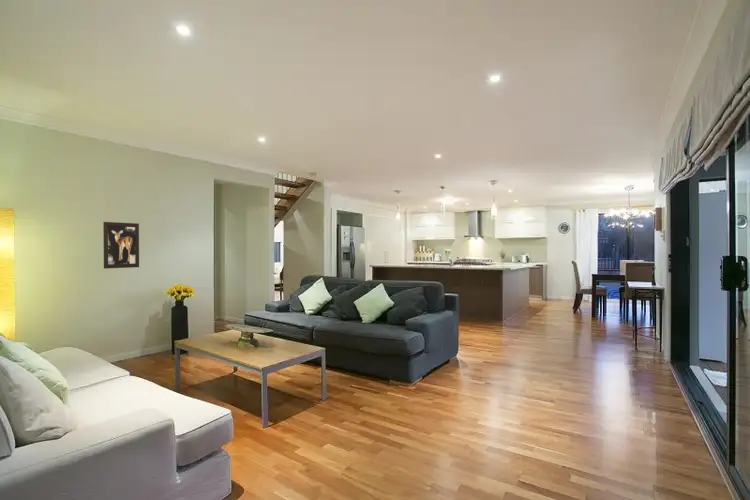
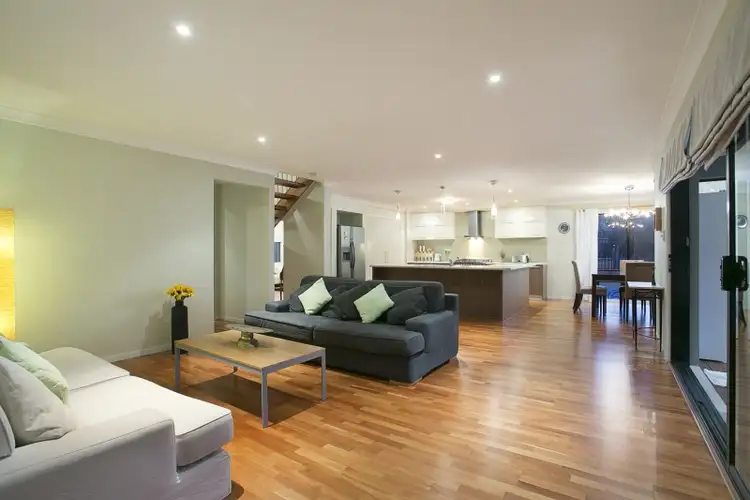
- wall art (121, 245)
